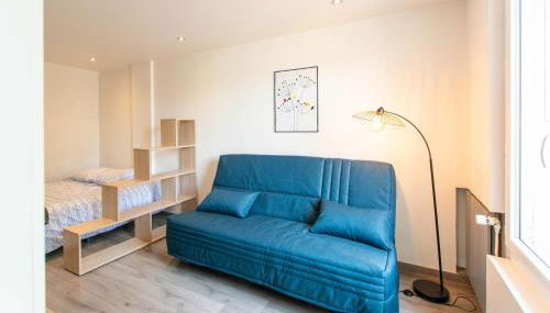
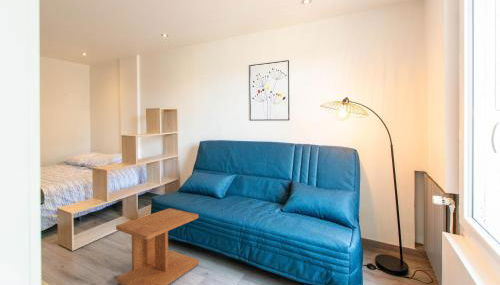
+ side table (160, 246)
